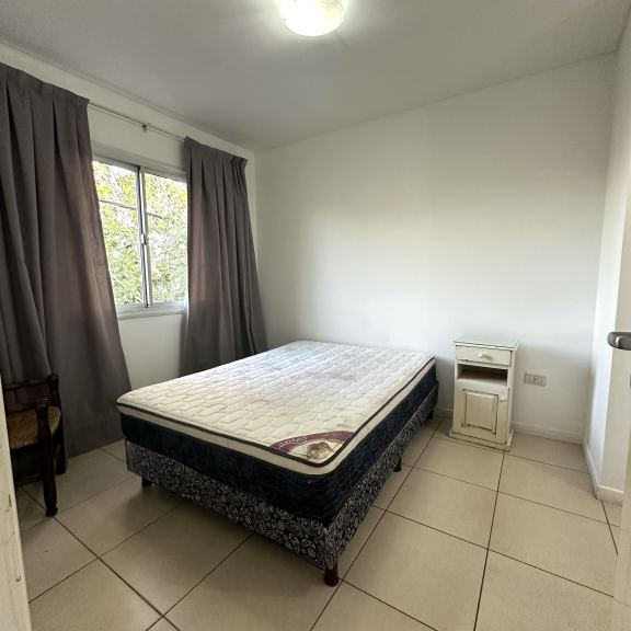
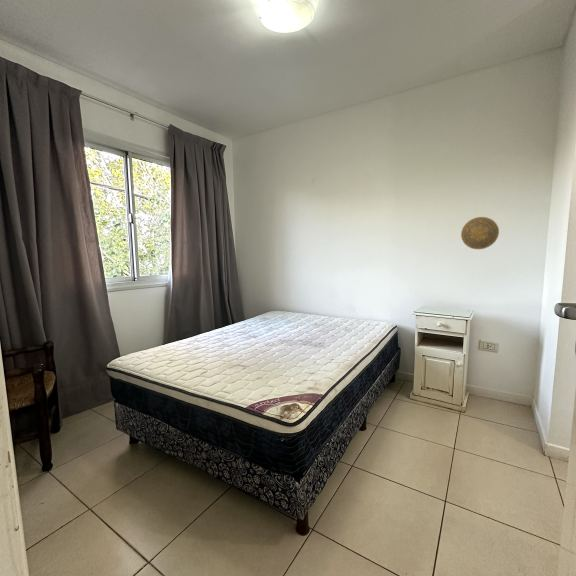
+ decorative plate (479, 233)
